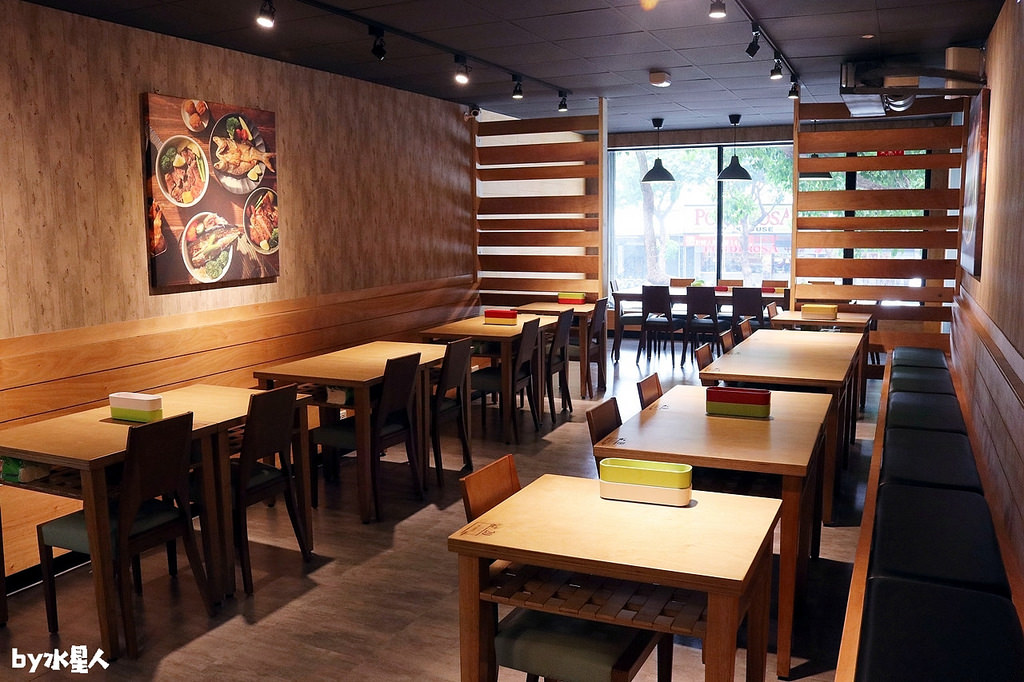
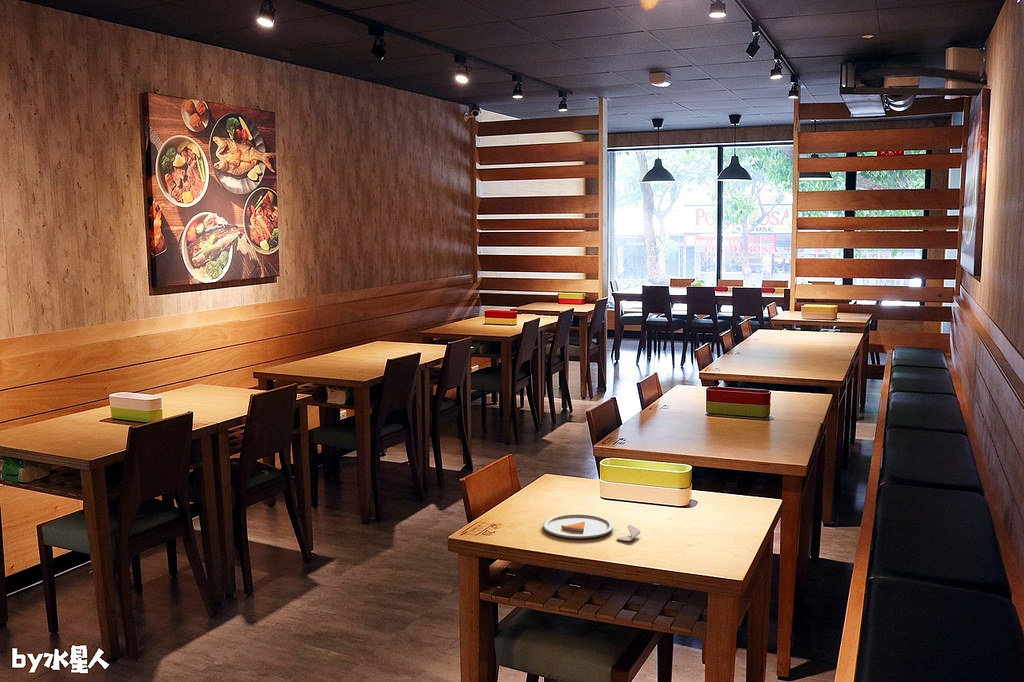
+ dinner plate (590, 527)
